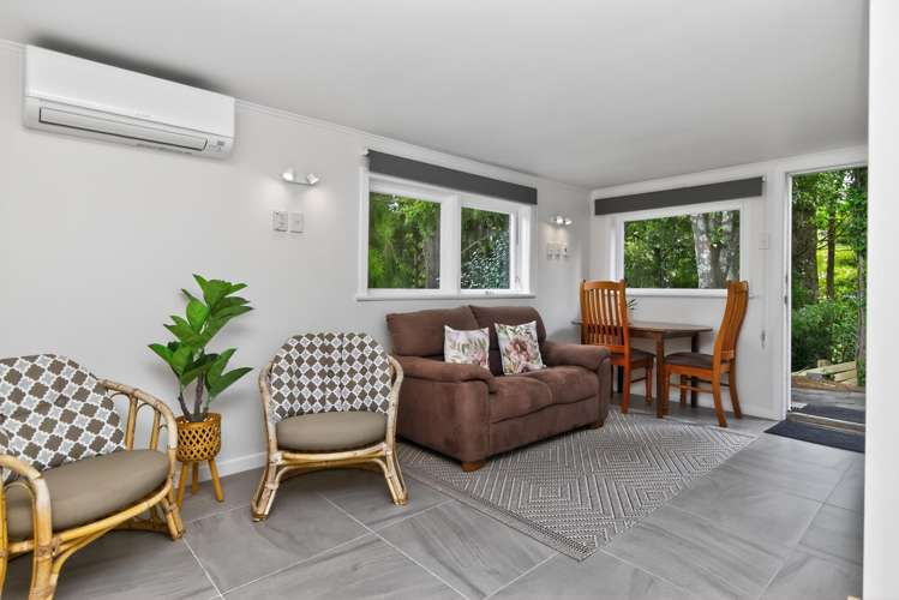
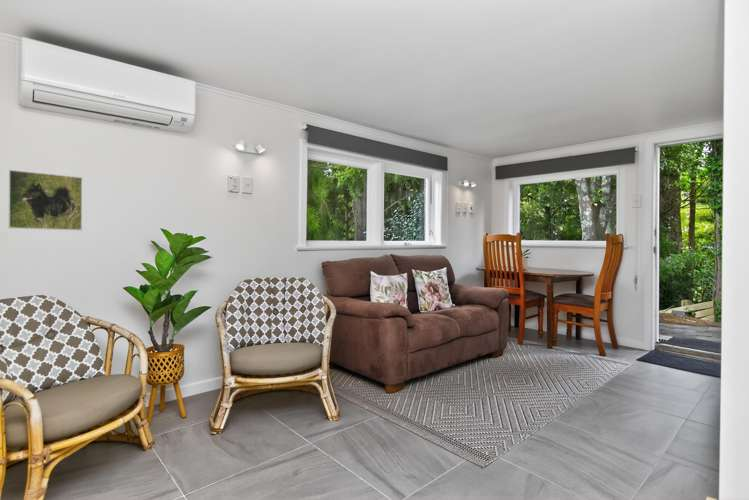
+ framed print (47, 201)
